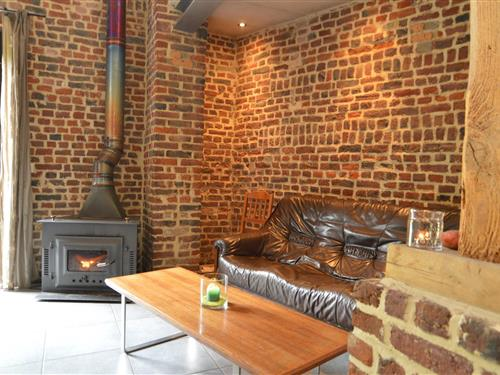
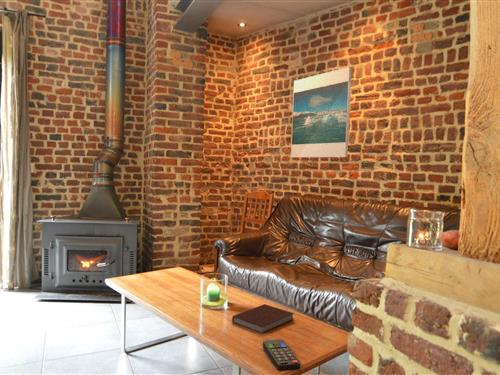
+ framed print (318, 116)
+ remote control (280, 353)
+ notebook (263, 317)
